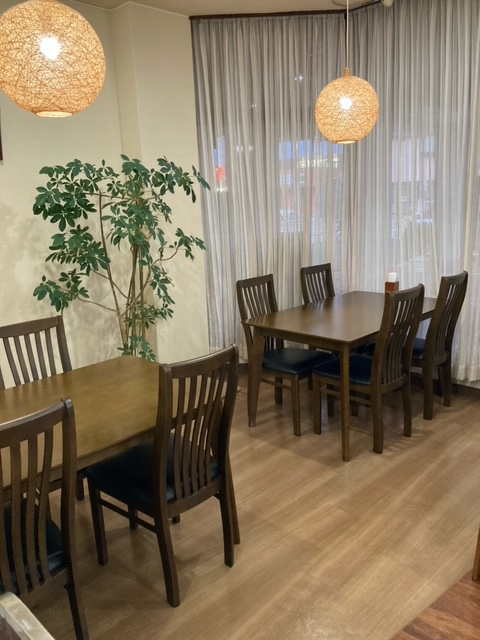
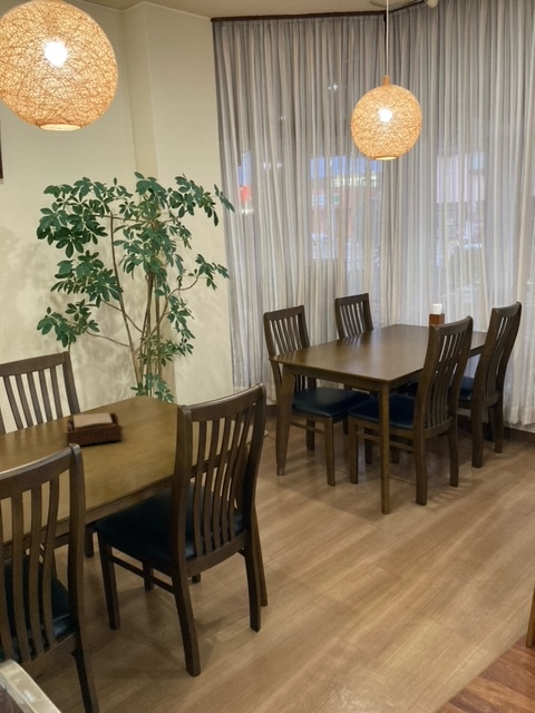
+ napkin holder (93, 427)
